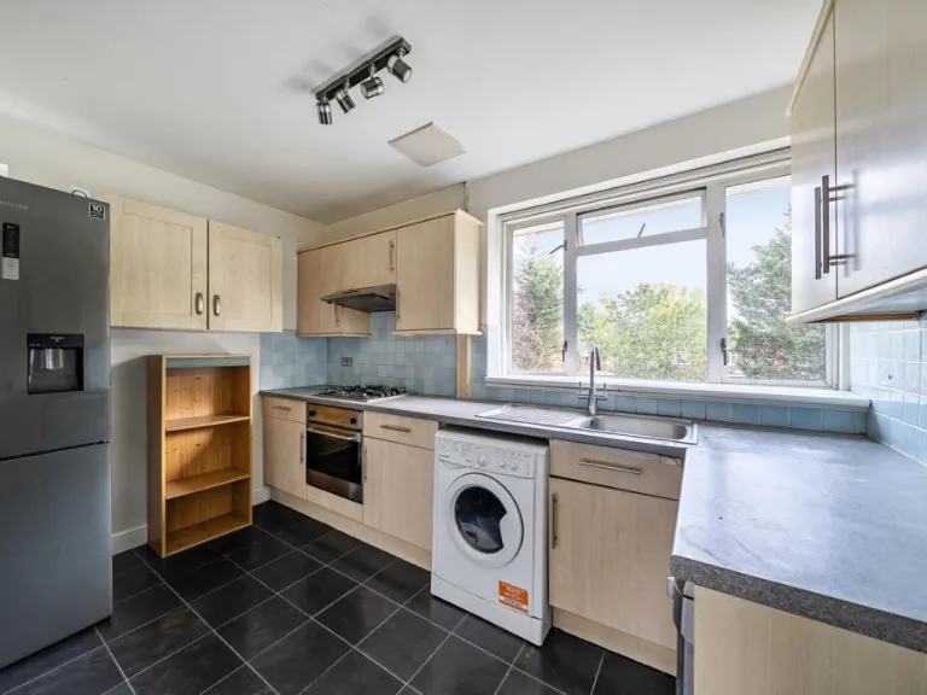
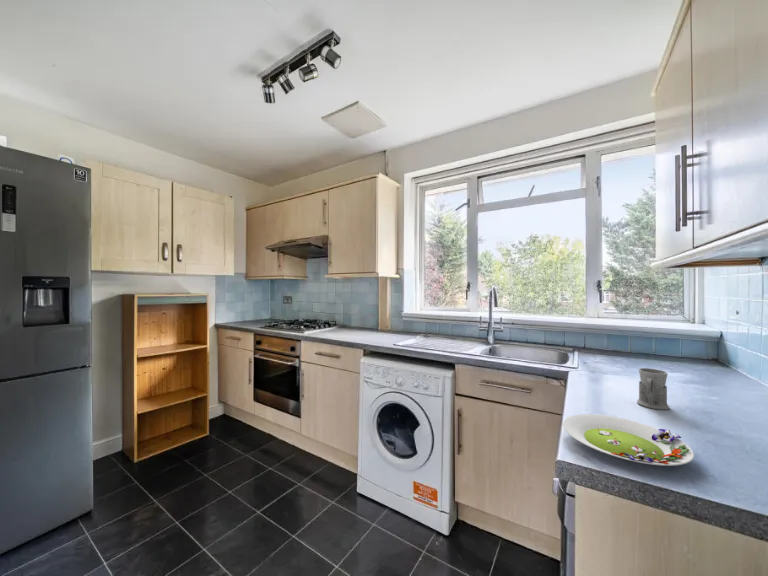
+ mug (651, 389)
+ salad plate (621, 438)
